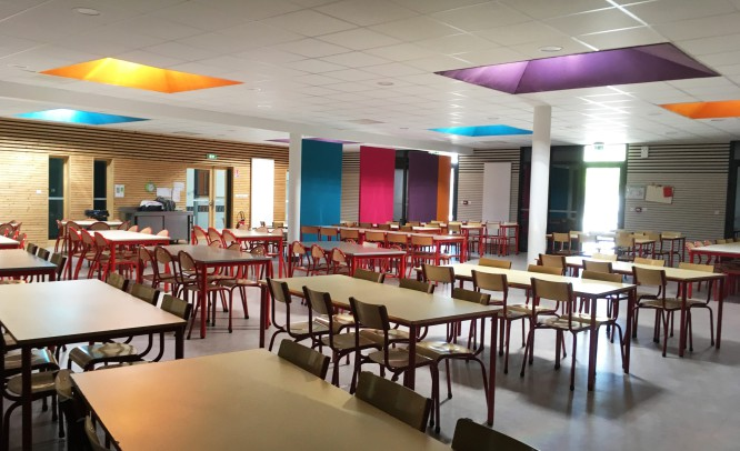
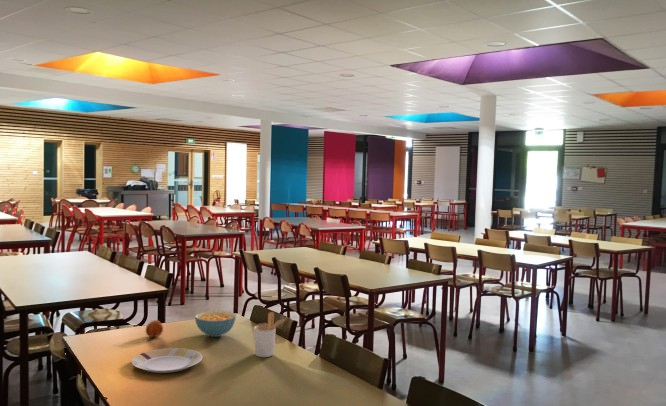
+ utensil holder (269, 335)
+ cereal bowl (215, 325)
+ plate (167, 361)
+ fruit (154, 328)
